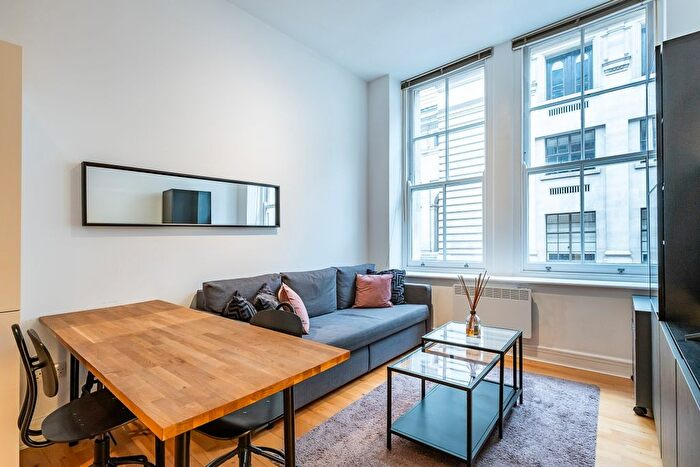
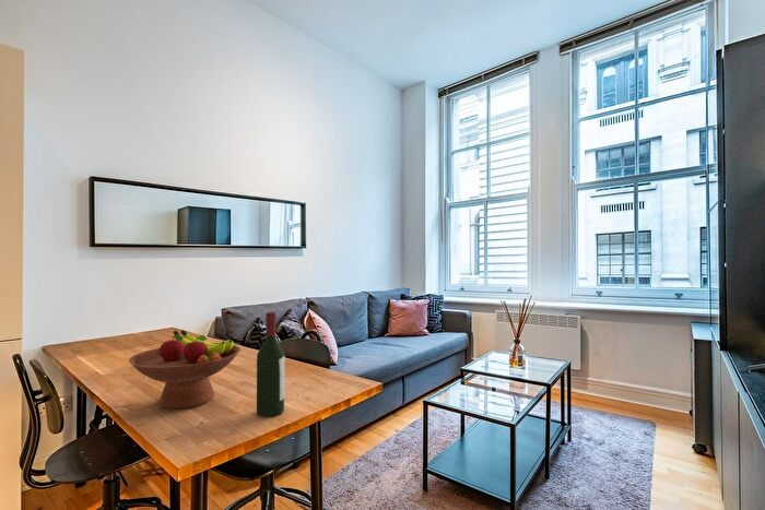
+ fruit bowl (187, 367)
+ wine bottle (270, 361)
